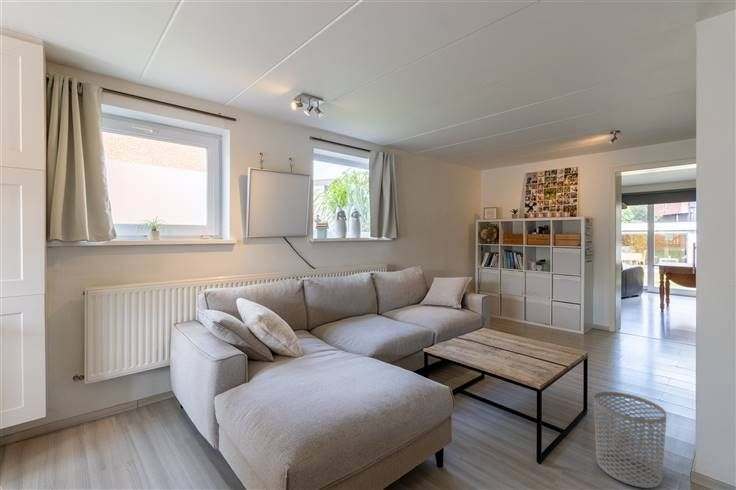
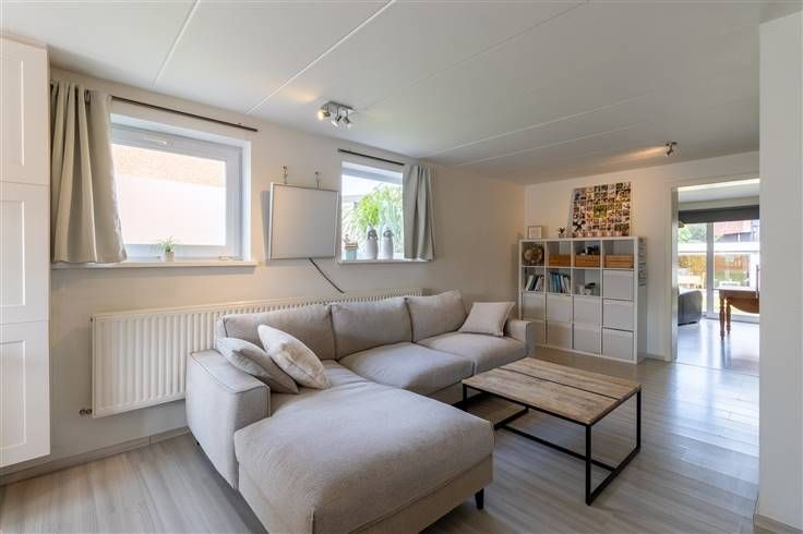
- waste bin (627, 437)
